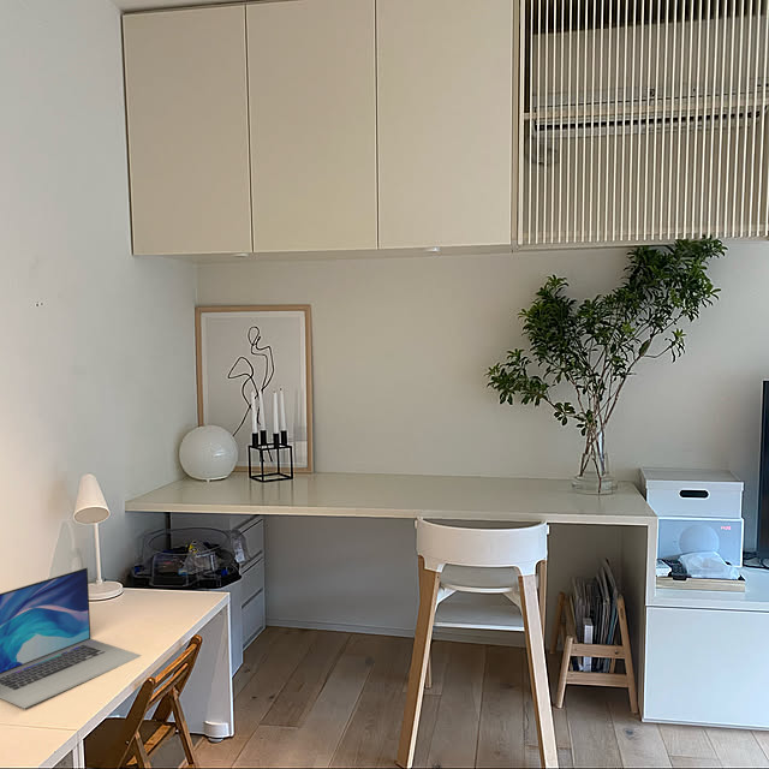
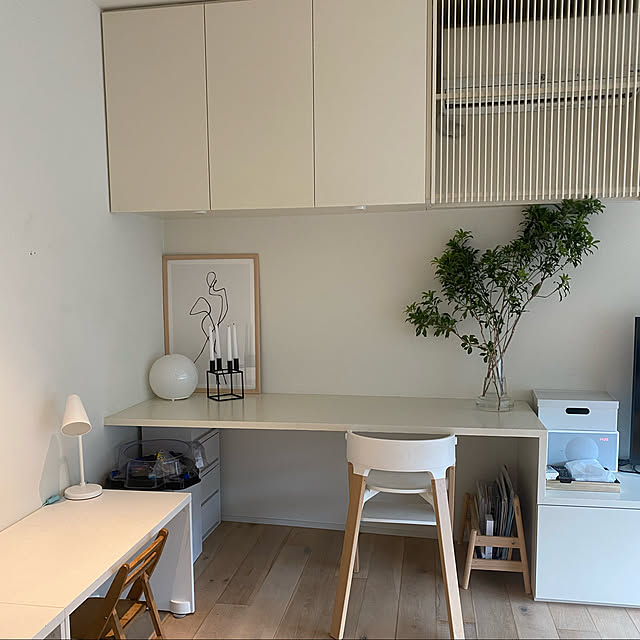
- laptop (58, 631)
